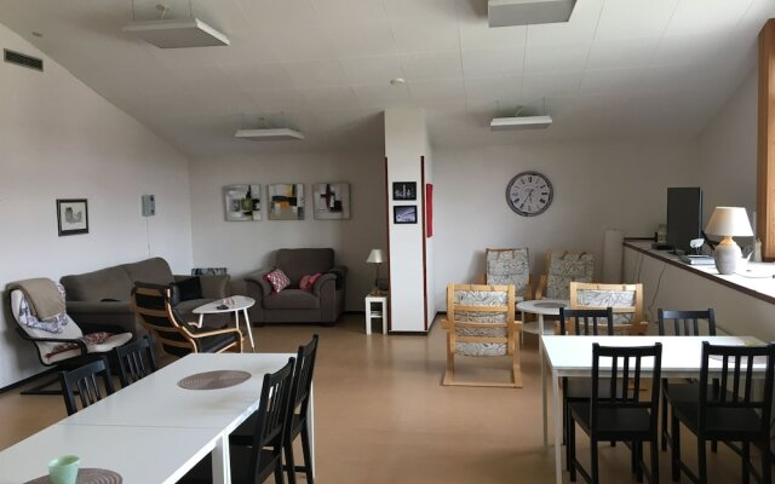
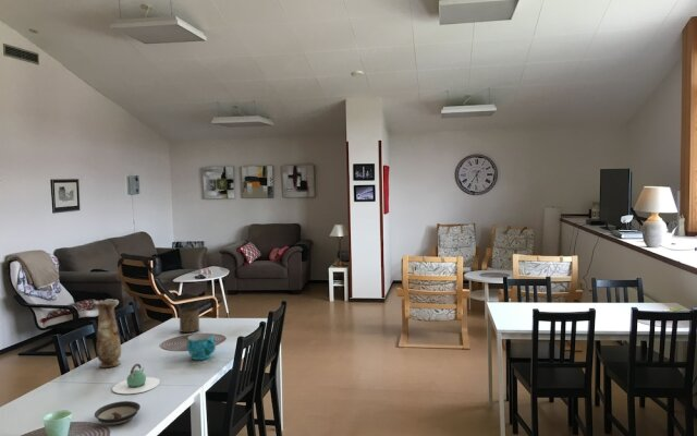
+ cup (203, 347)
+ saucer (118, 414)
+ vase (108, 332)
+ cup (189, 319)
+ teapot (136, 374)
